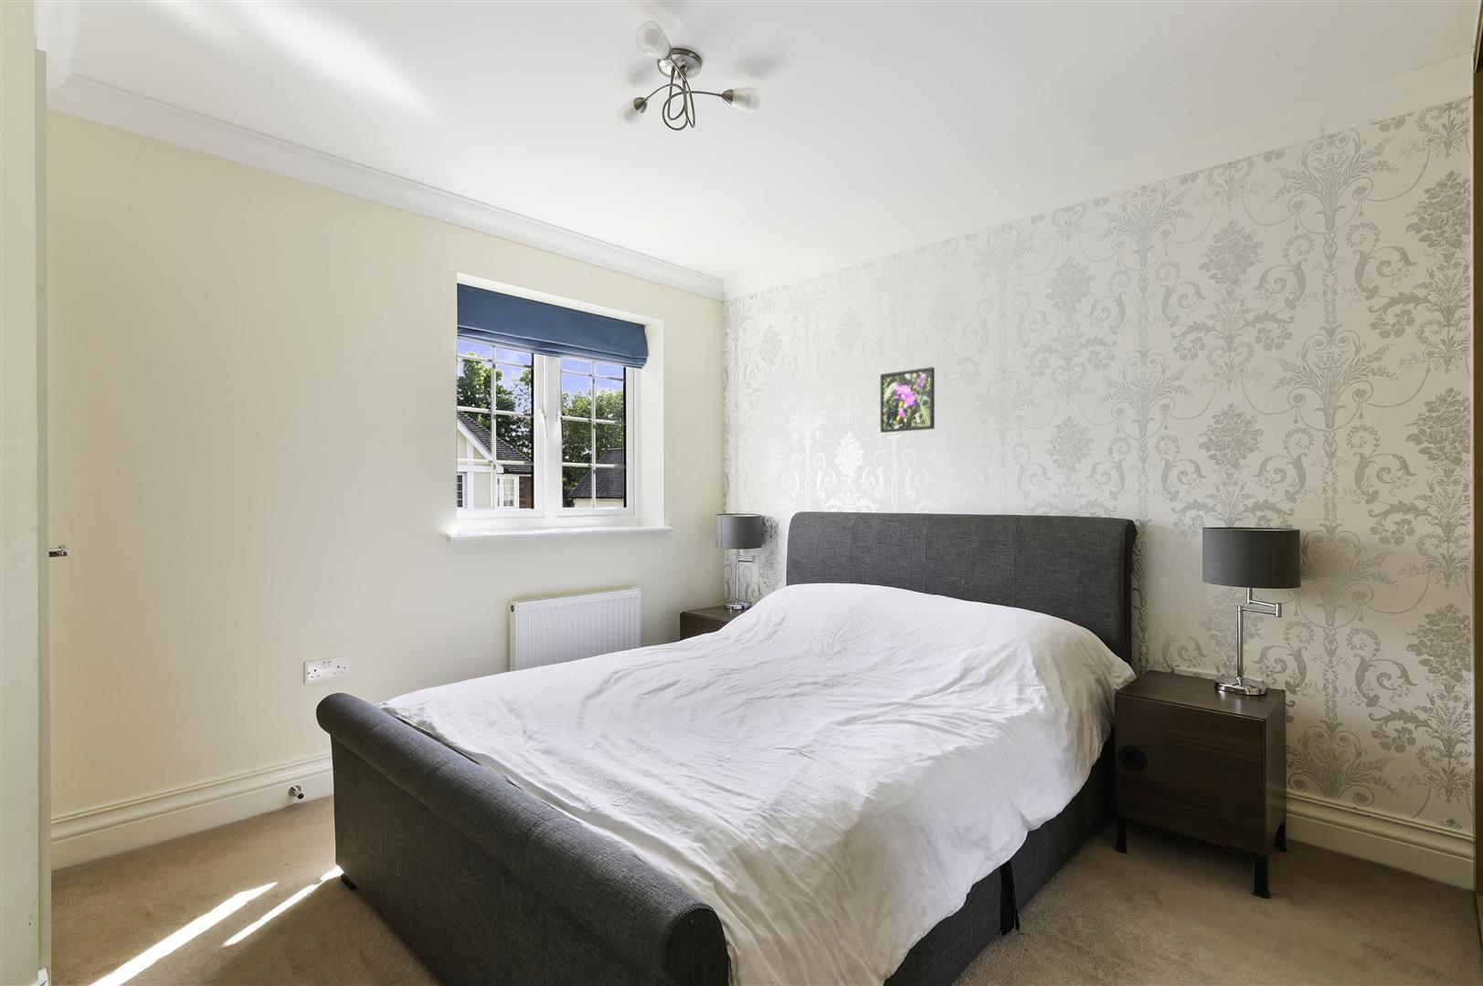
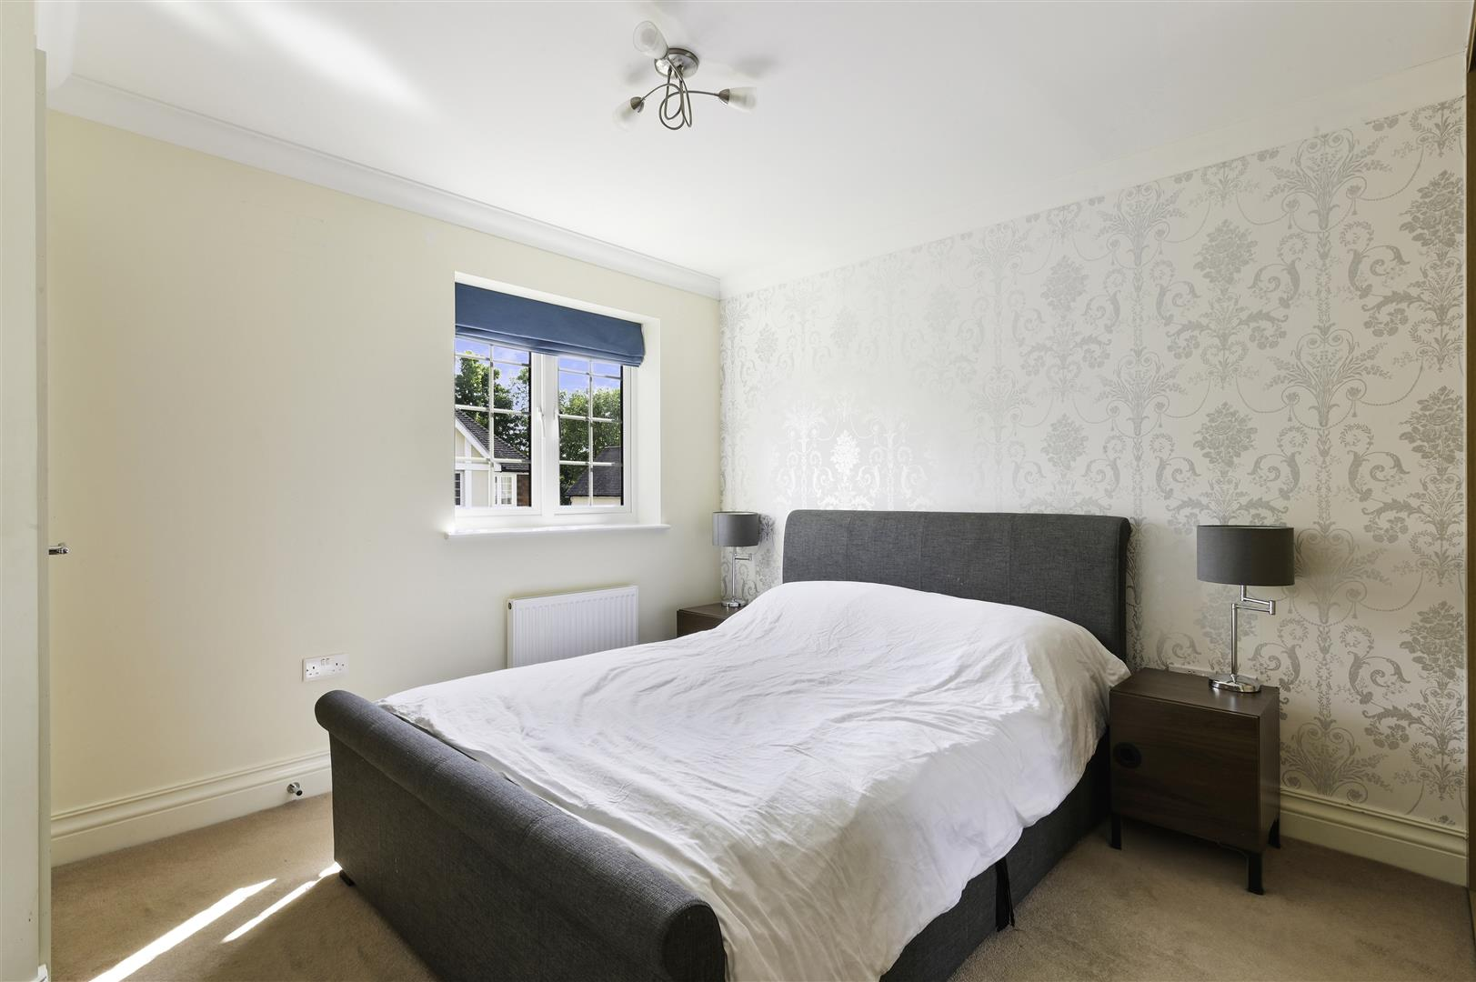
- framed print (906, 401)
